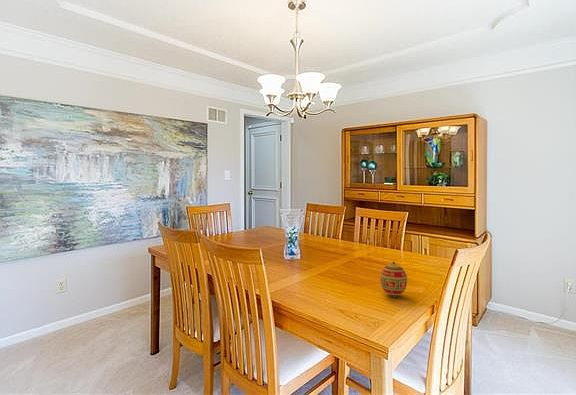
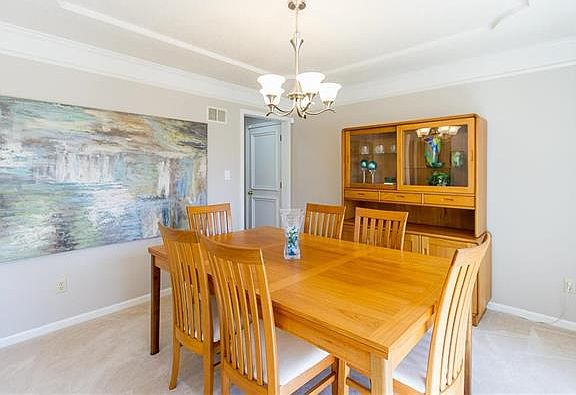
- decorative egg (393, 278)
